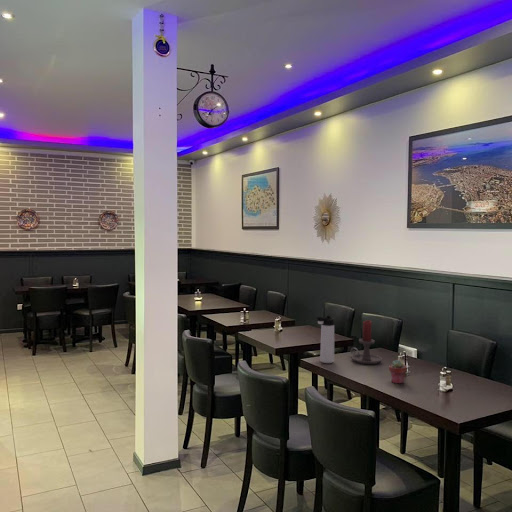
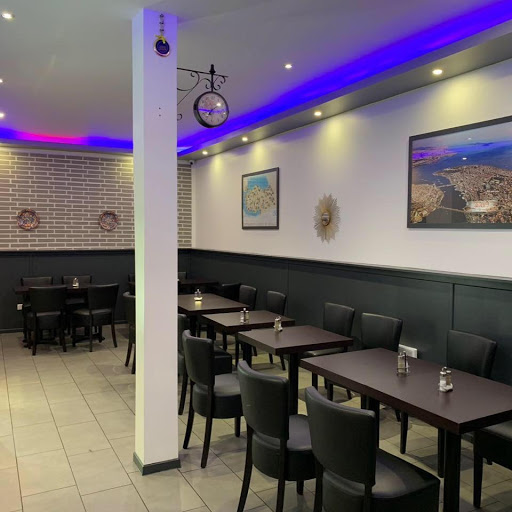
- candle holder (363, 340)
- thermos bottle (324, 339)
- potted succulent (397, 370)
